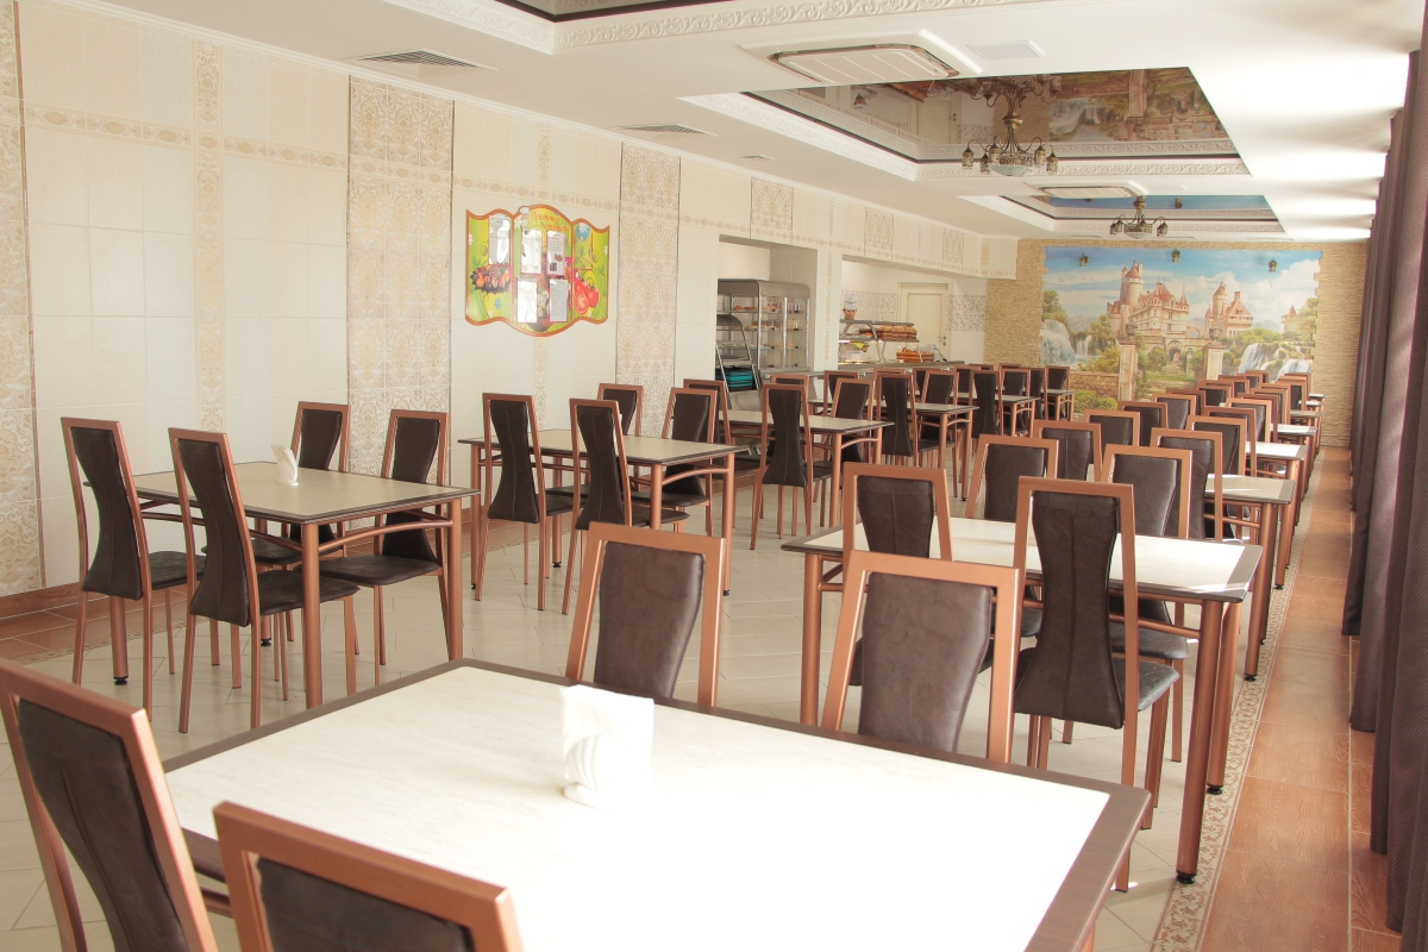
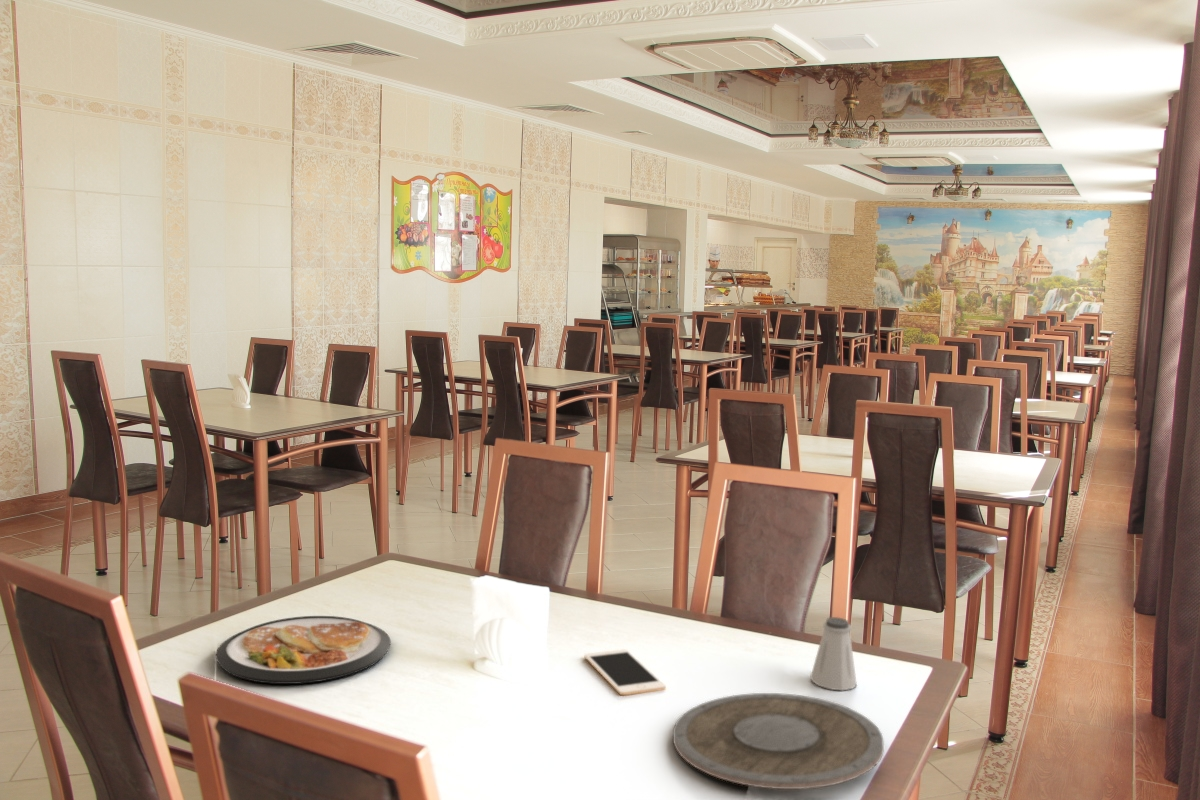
+ dish (305, 642)
+ cell phone (623, 671)
+ saltshaker (835, 650)
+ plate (776, 734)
